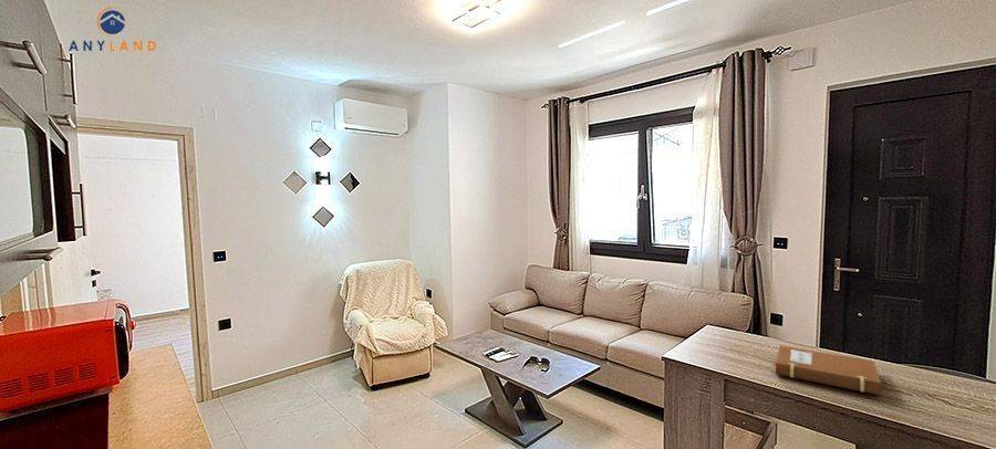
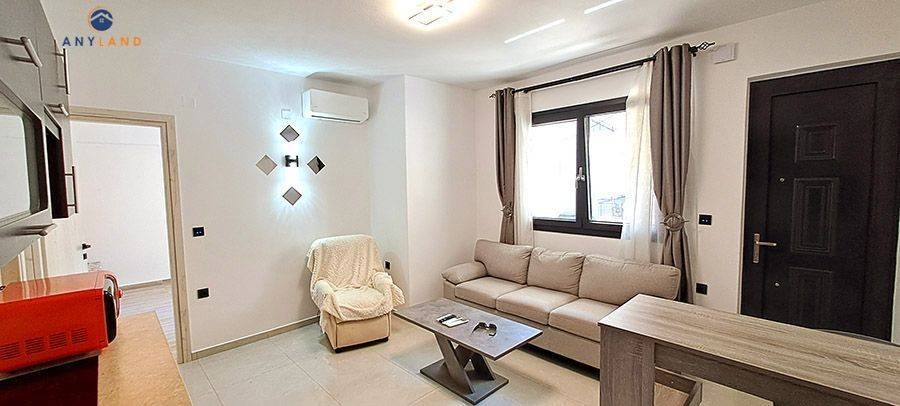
- notebook (821, 367)
